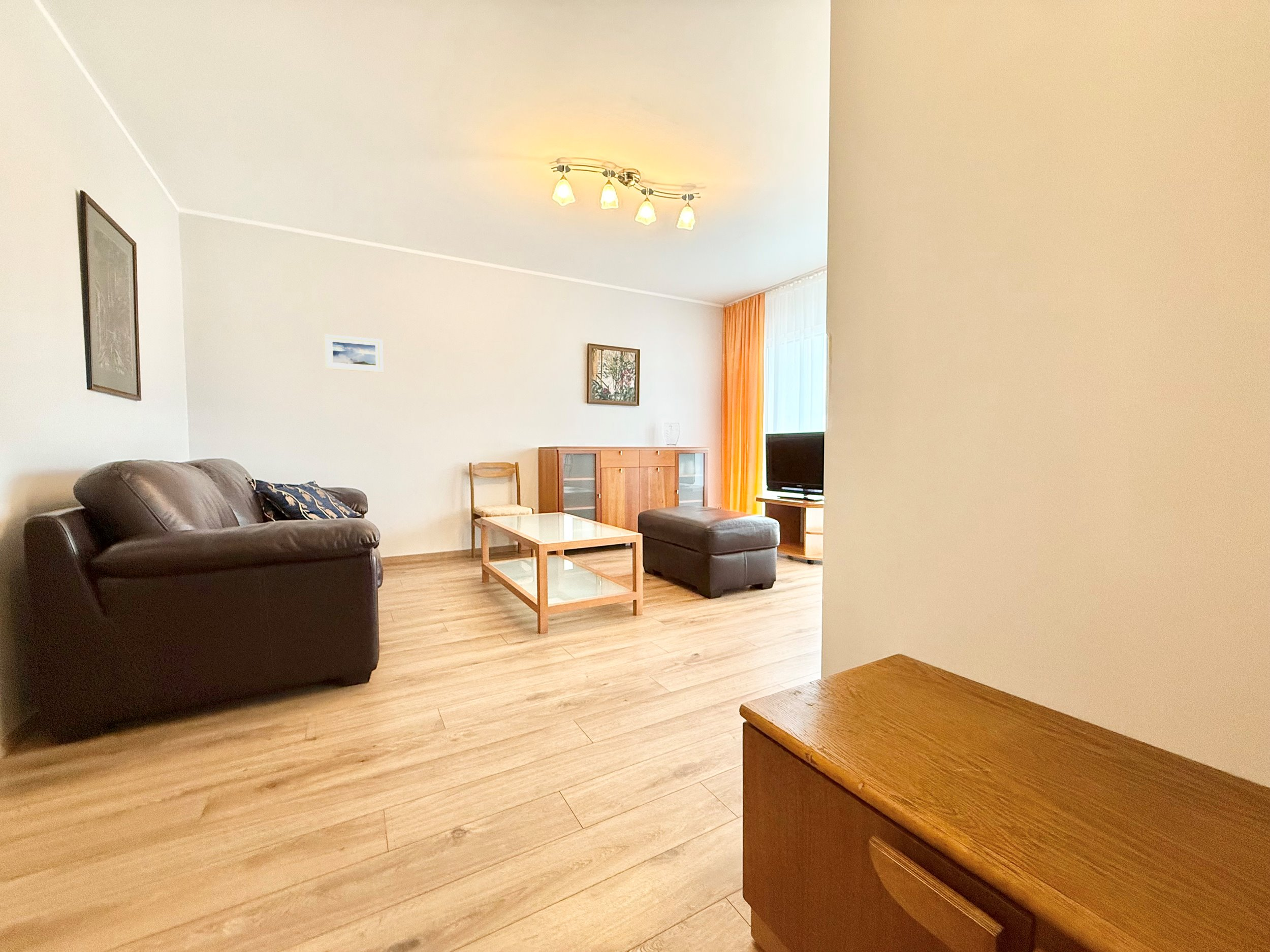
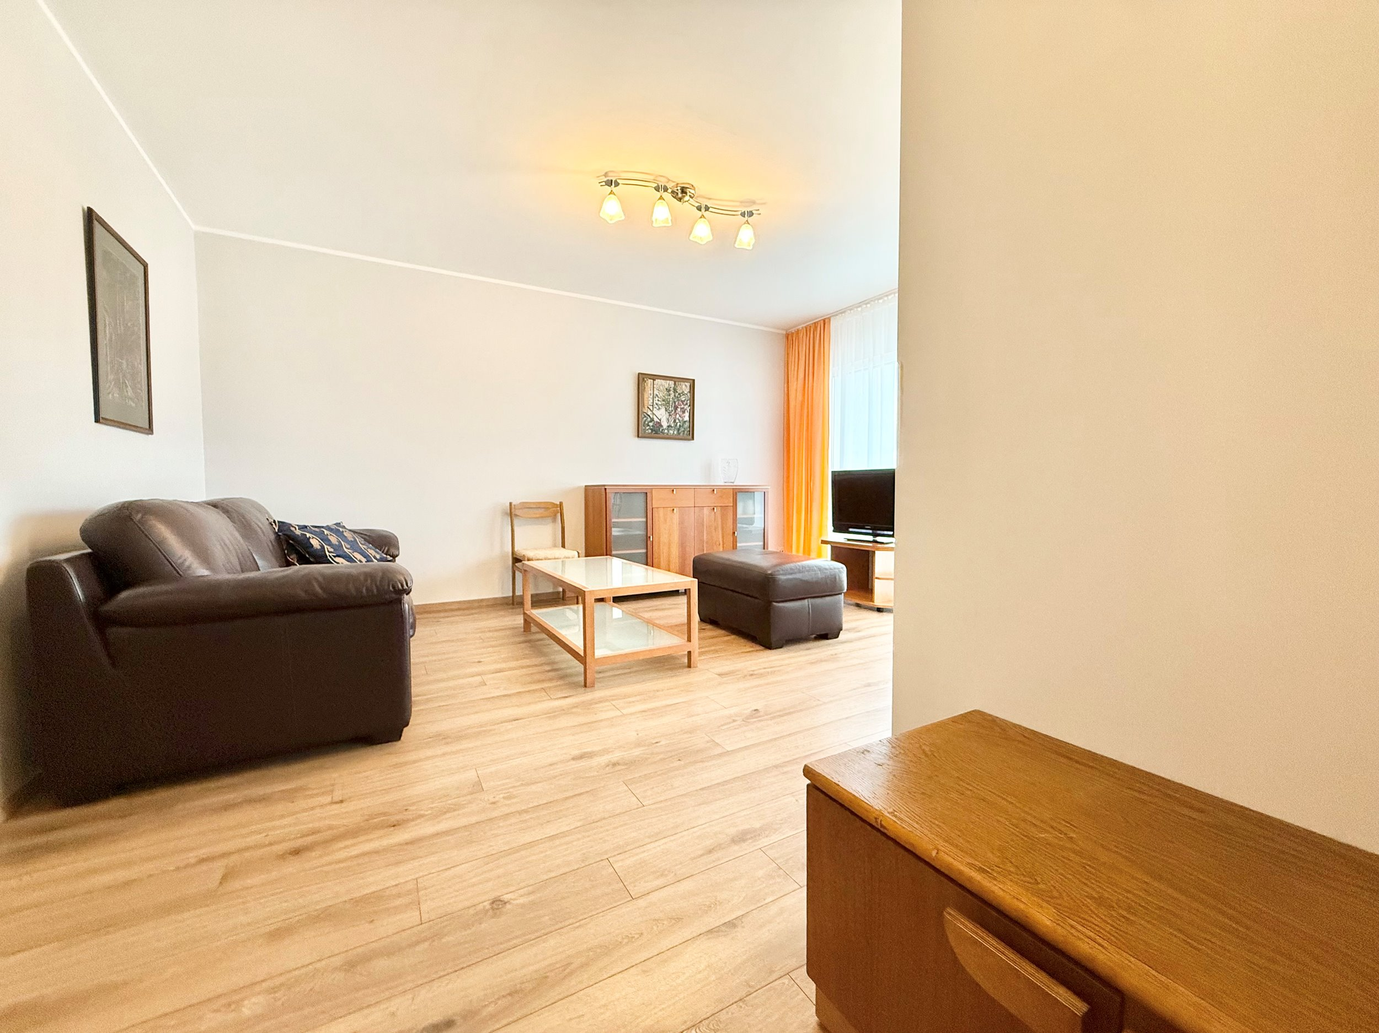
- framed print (354, 354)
